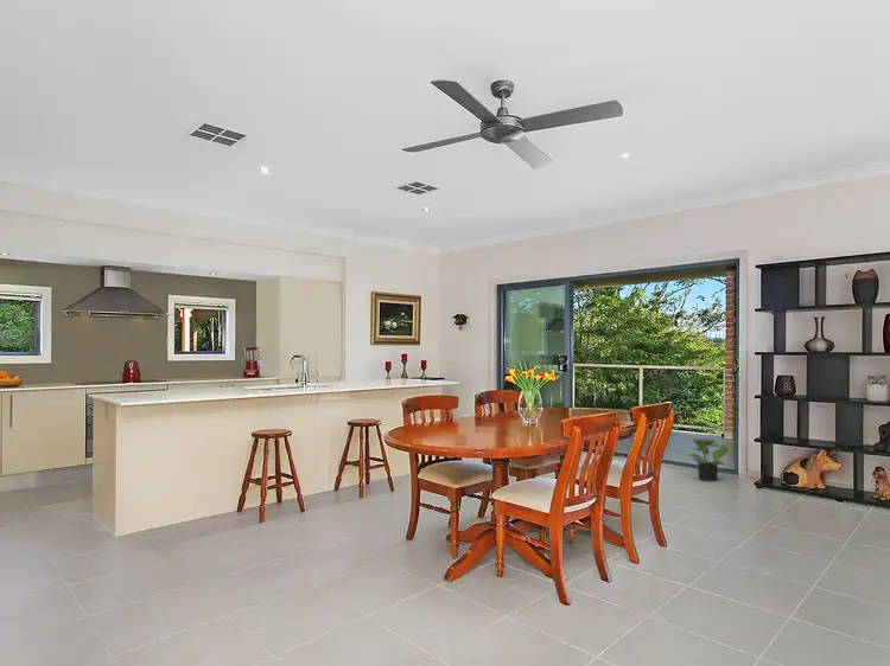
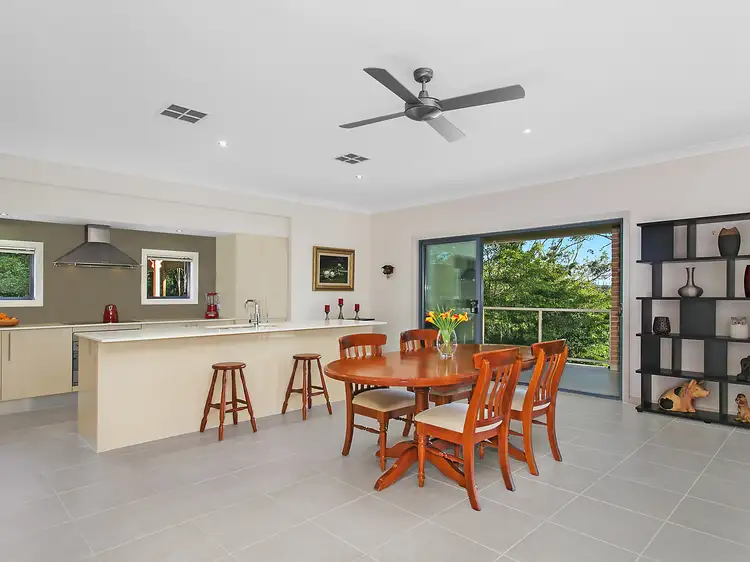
- potted plant (704, 457)
